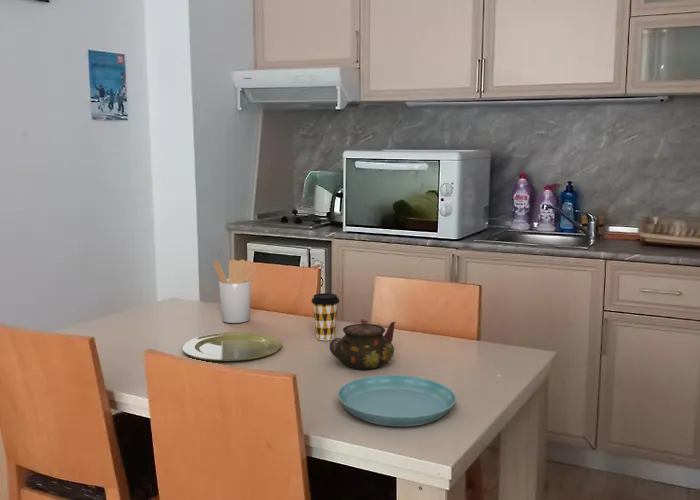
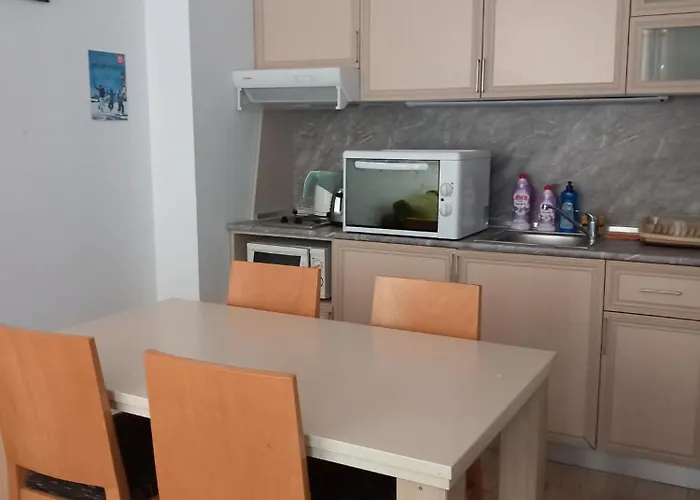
- saucer (396, 401)
- plate (232, 346)
- coffee cup (325, 316)
- teapot (364, 341)
- utensil holder (236, 289)
